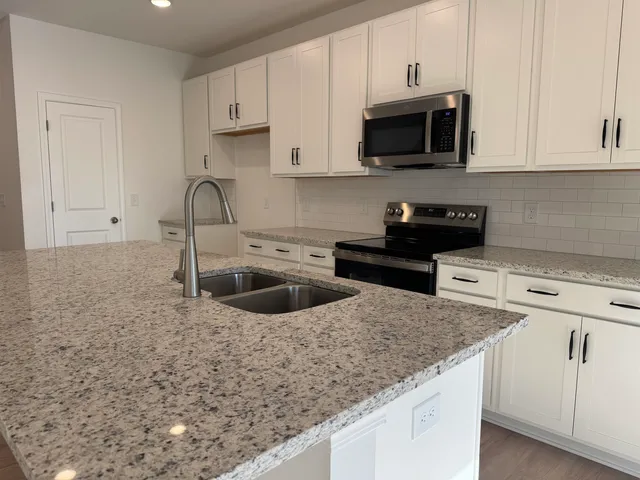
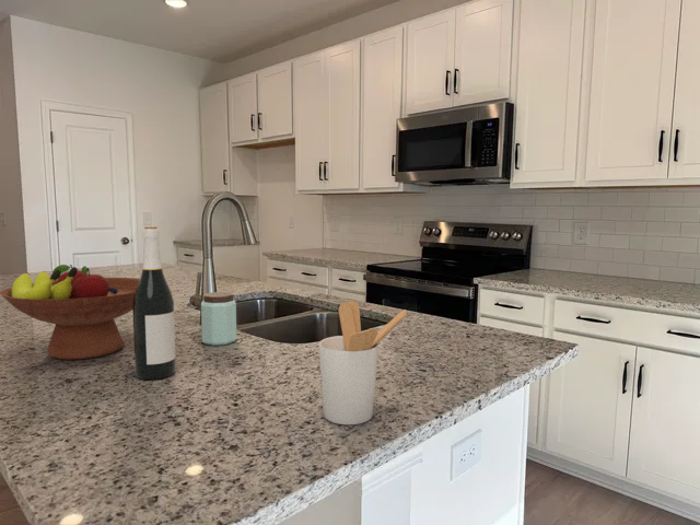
+ peanut butter (219, 317)
+ fruit bowl (84, 306)
+ wine bottle (153, 301)
+ utensil holder (364, 361)
